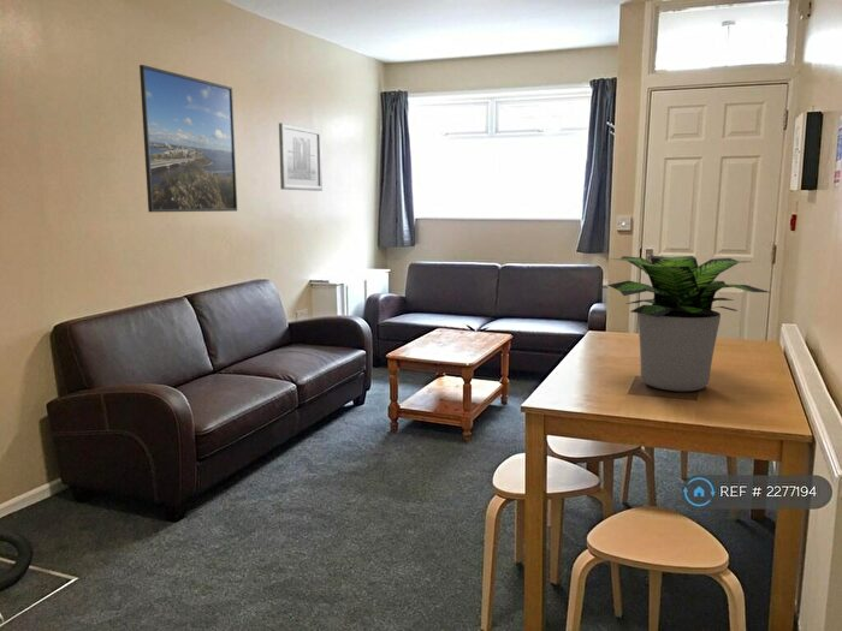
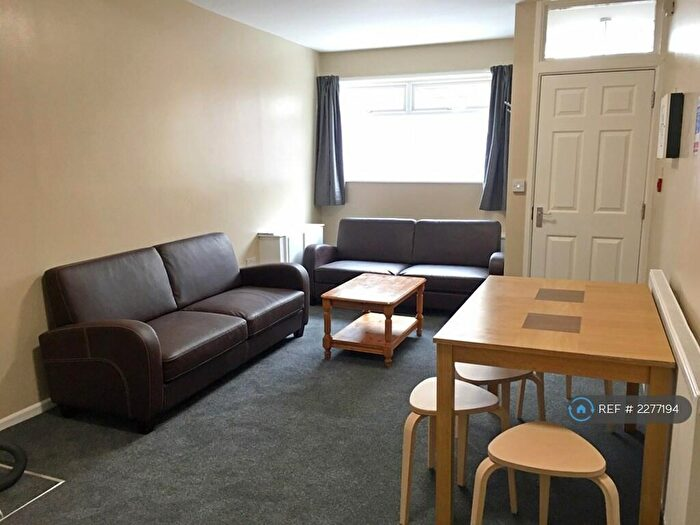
- potted plant (686, 322)
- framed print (192, 144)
- wall art (302, 159)
